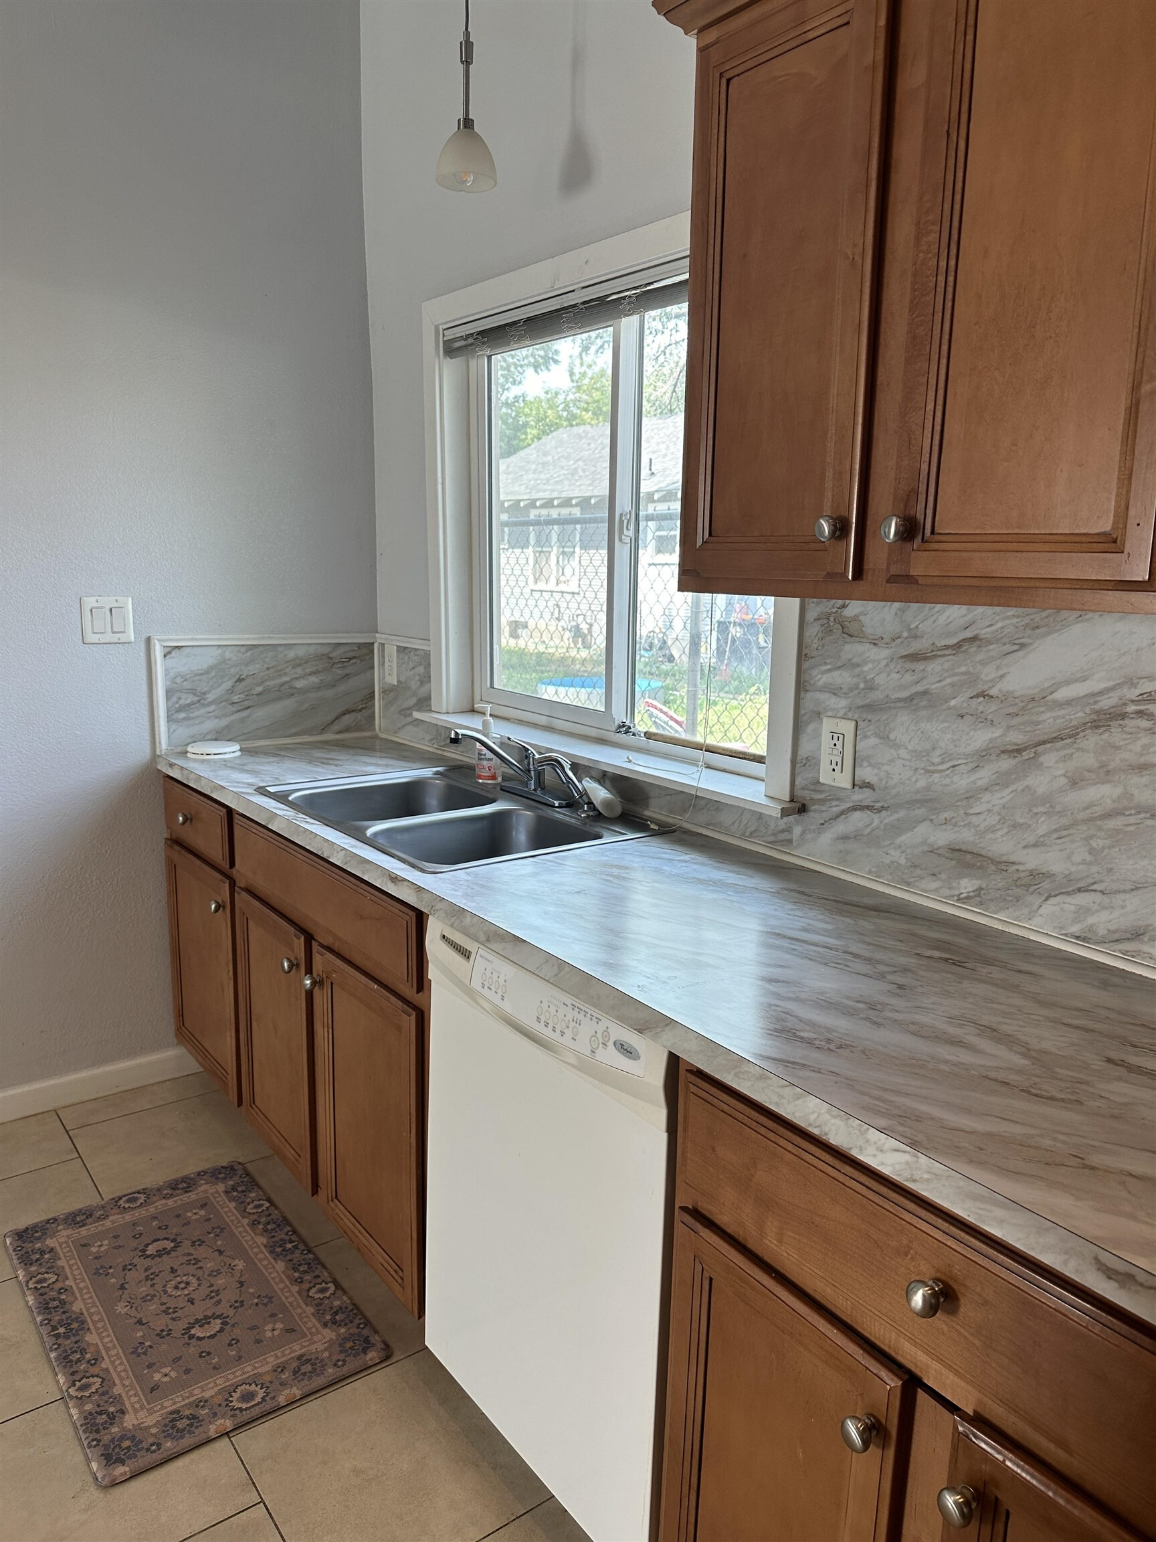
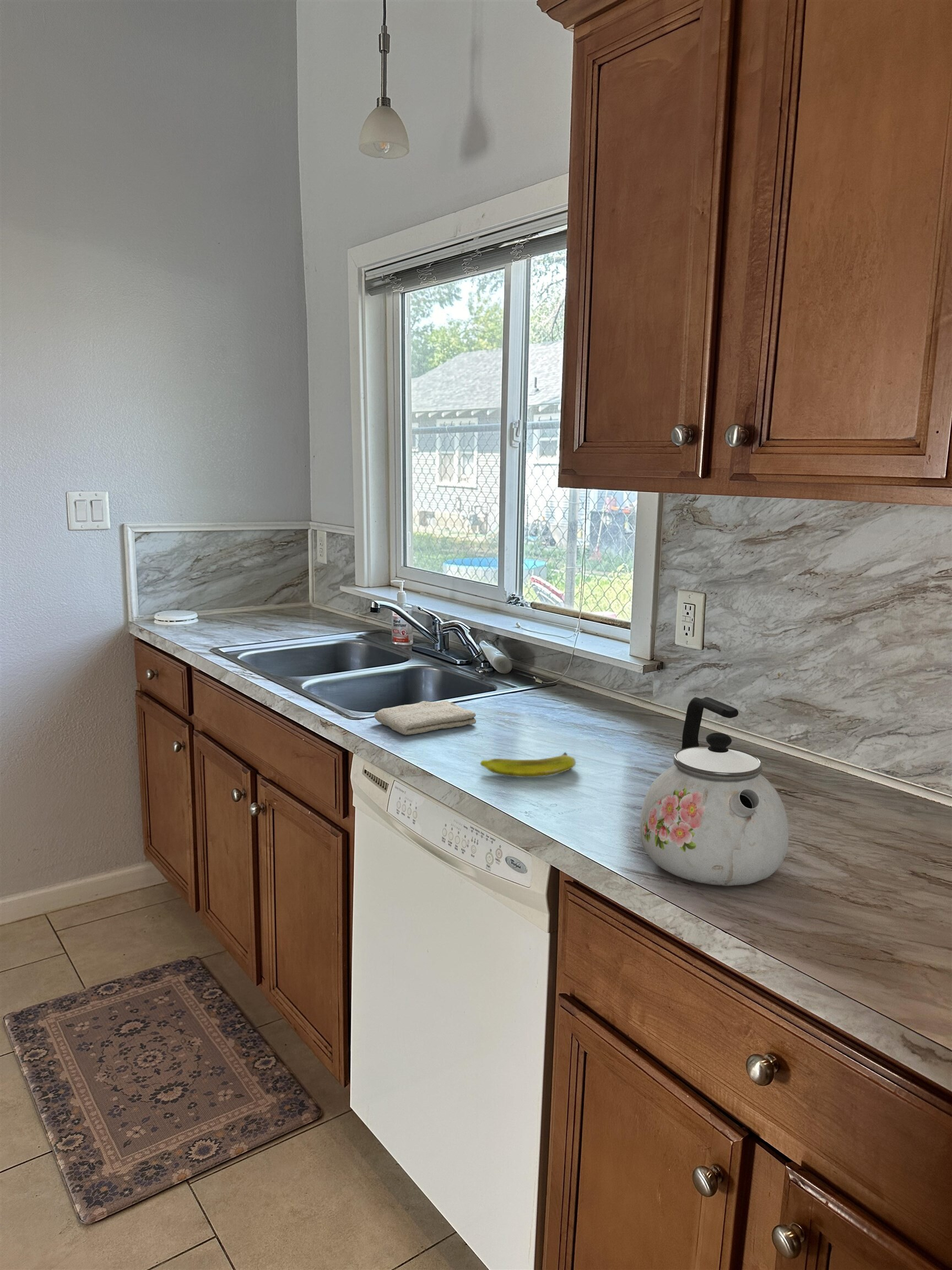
+ kettle (716, 785)
+ banana (535, 763)
+ washcloth (426, 716)
